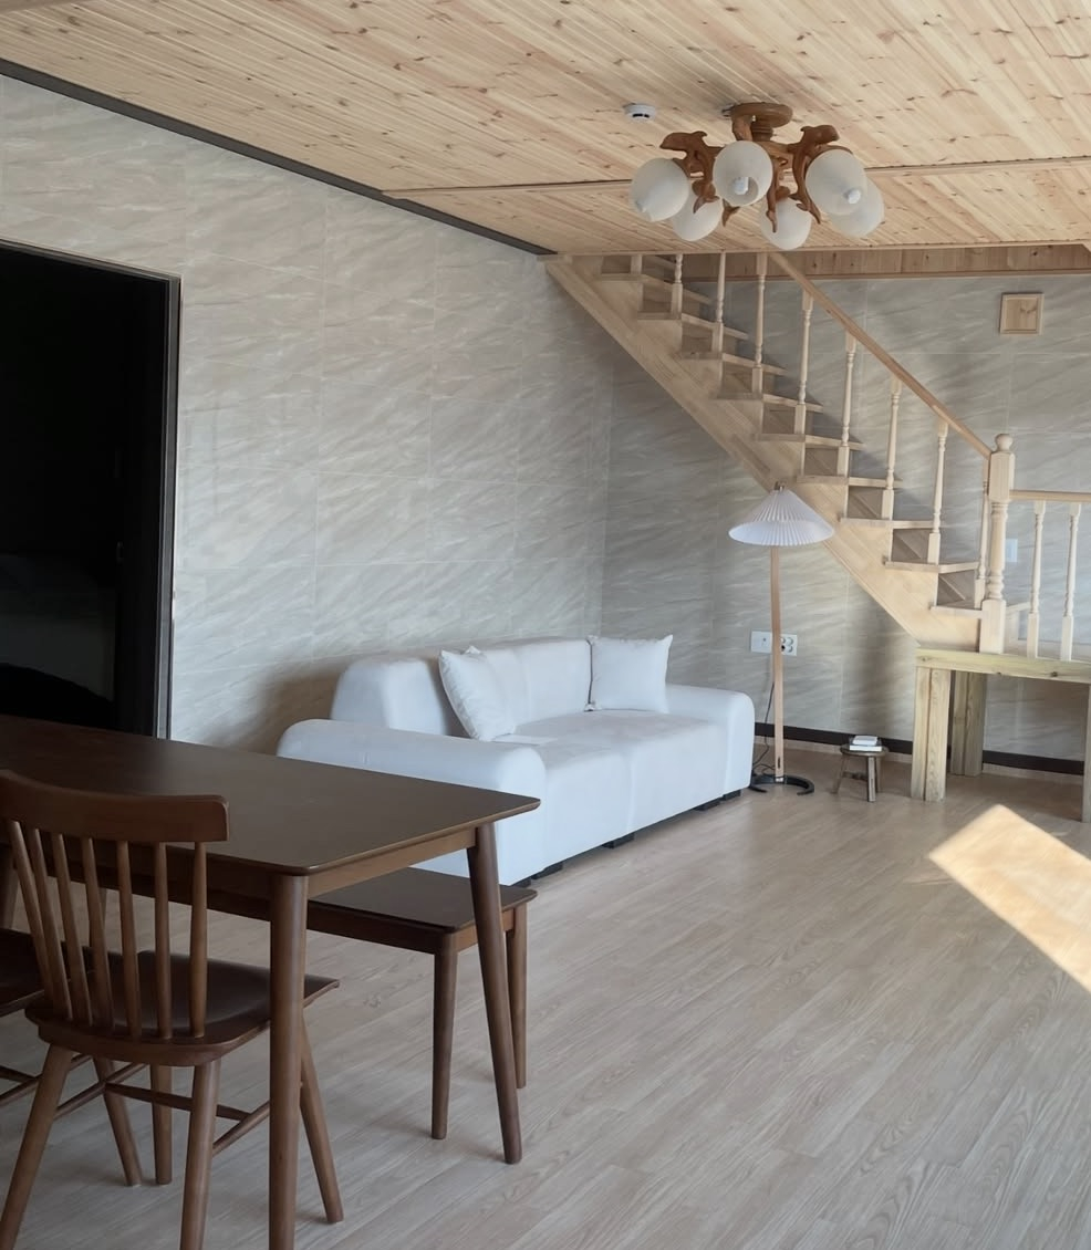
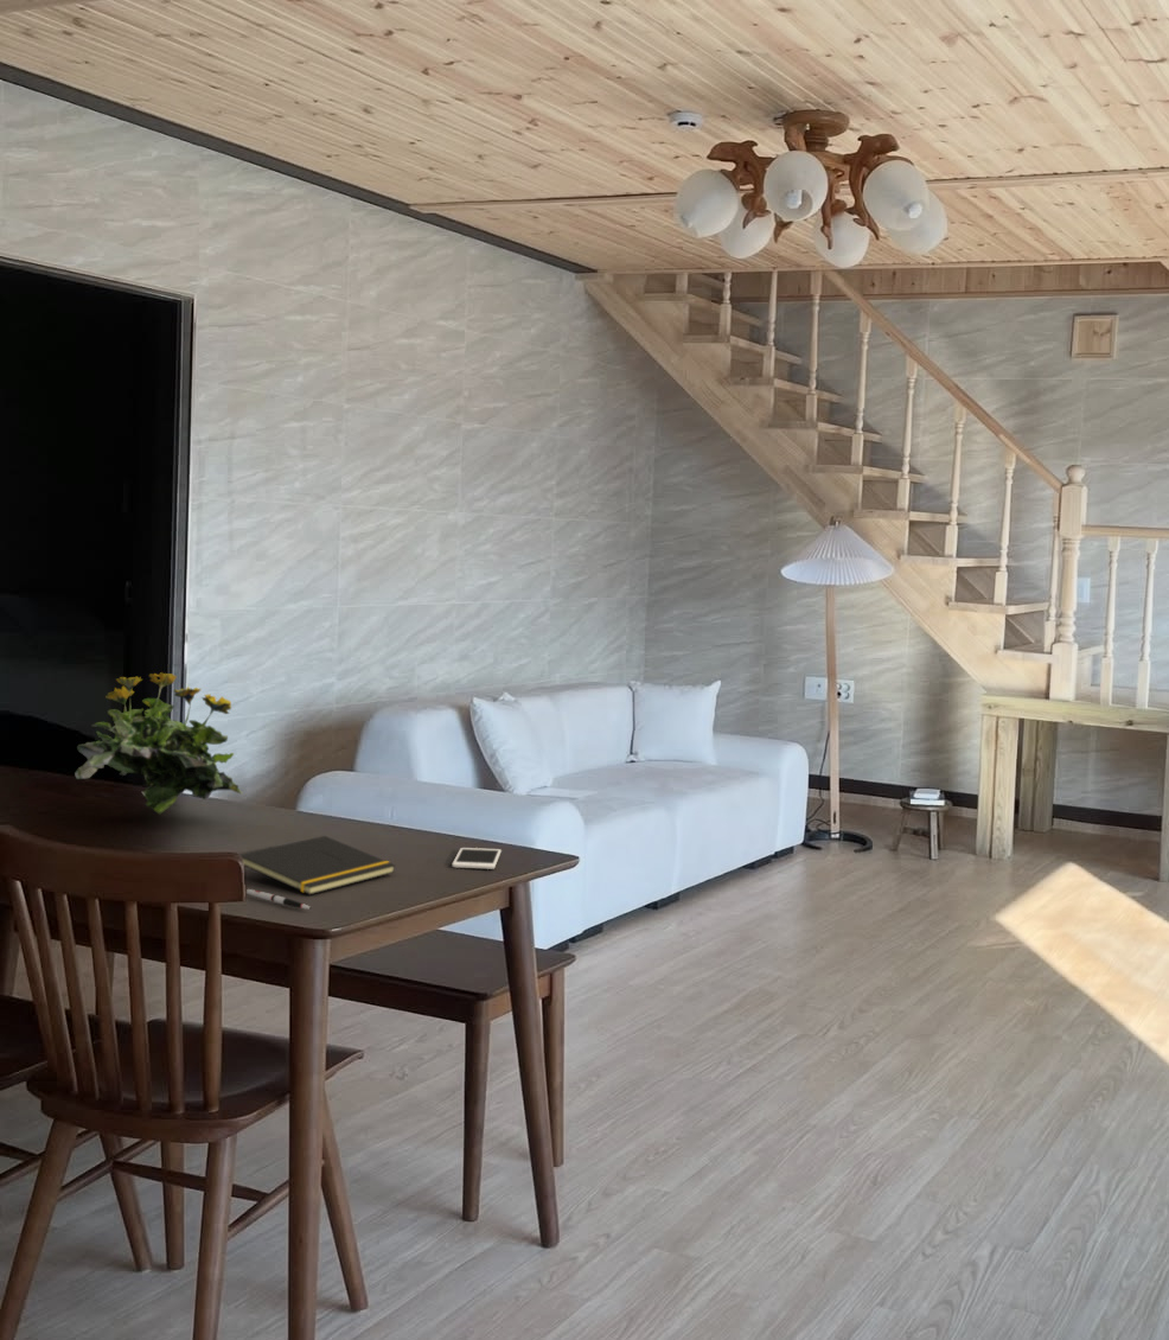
+ cell phone (477, 857)
+ notepad (317, 863)
+ flowering plant (160, 748)
+ pen (279, 899)
